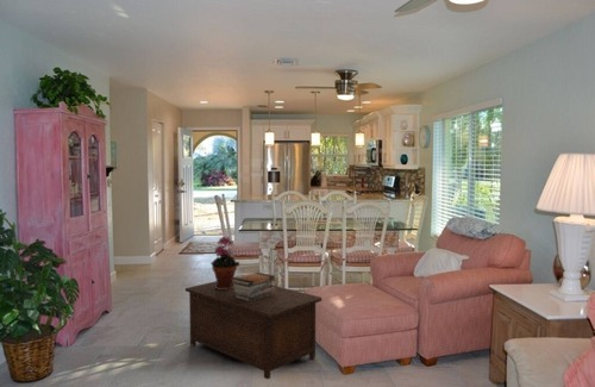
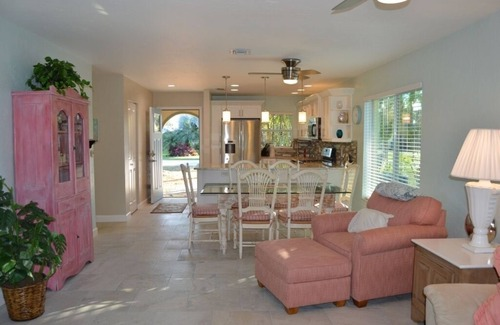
- book stack (253, 286)
- potted plant (224, 262)
- cabinet (251, 322)
